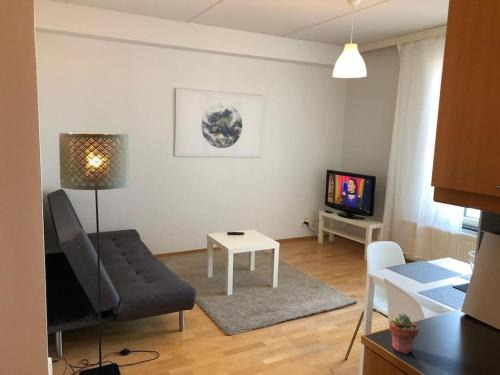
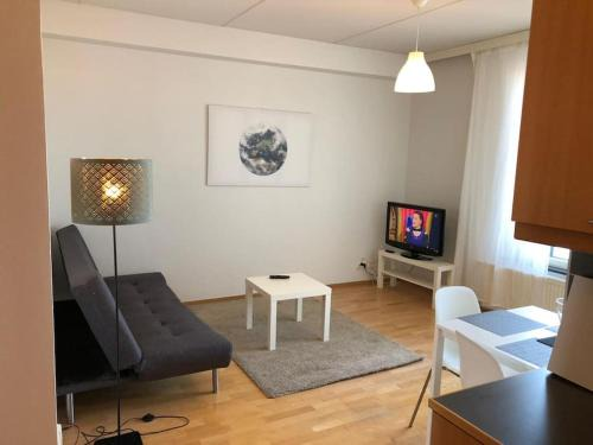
- potted succulent (403, 331)
